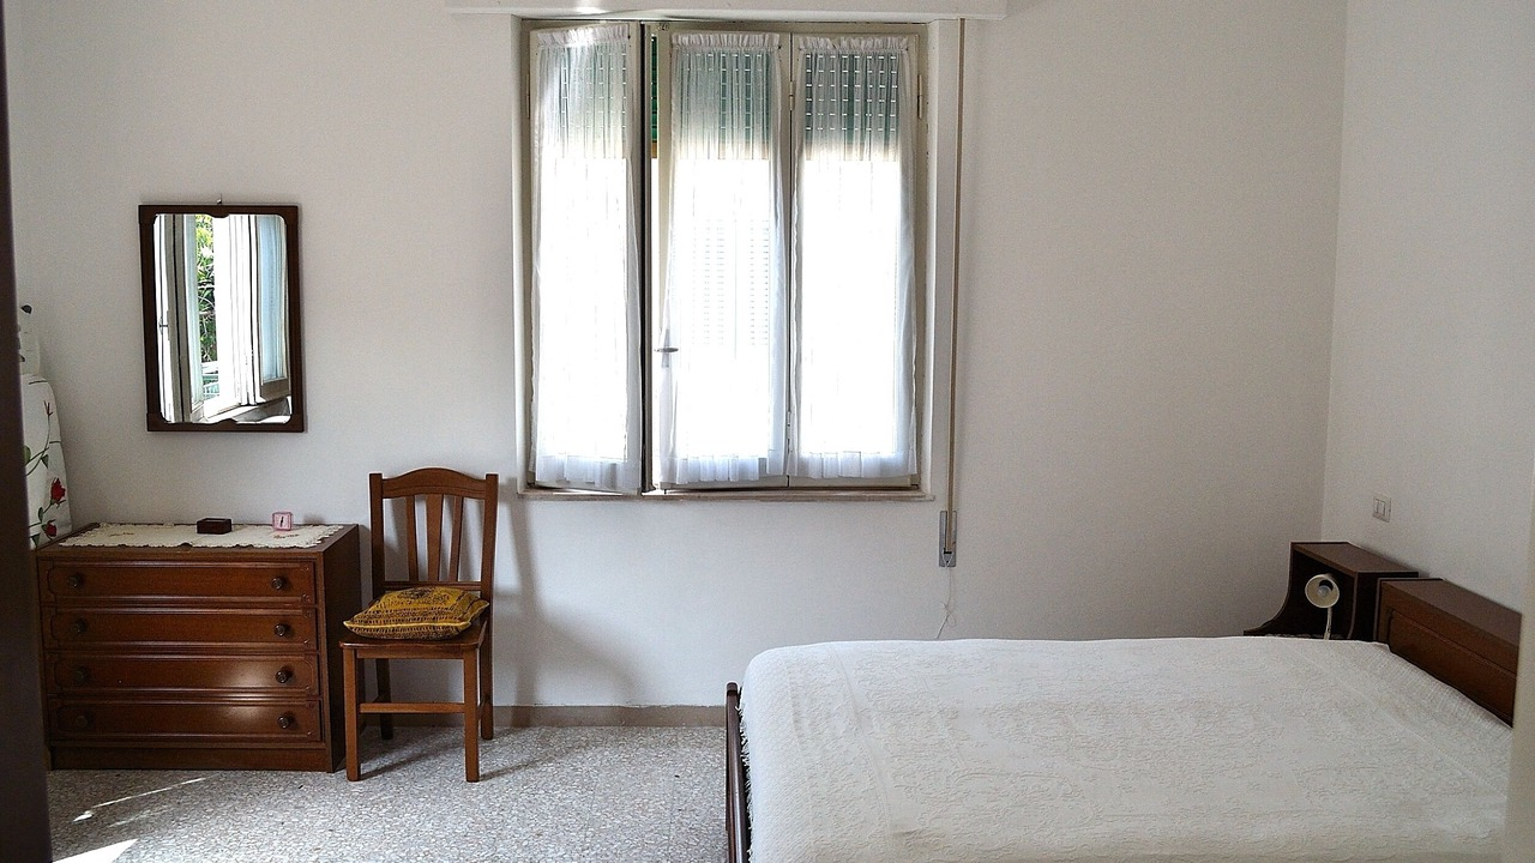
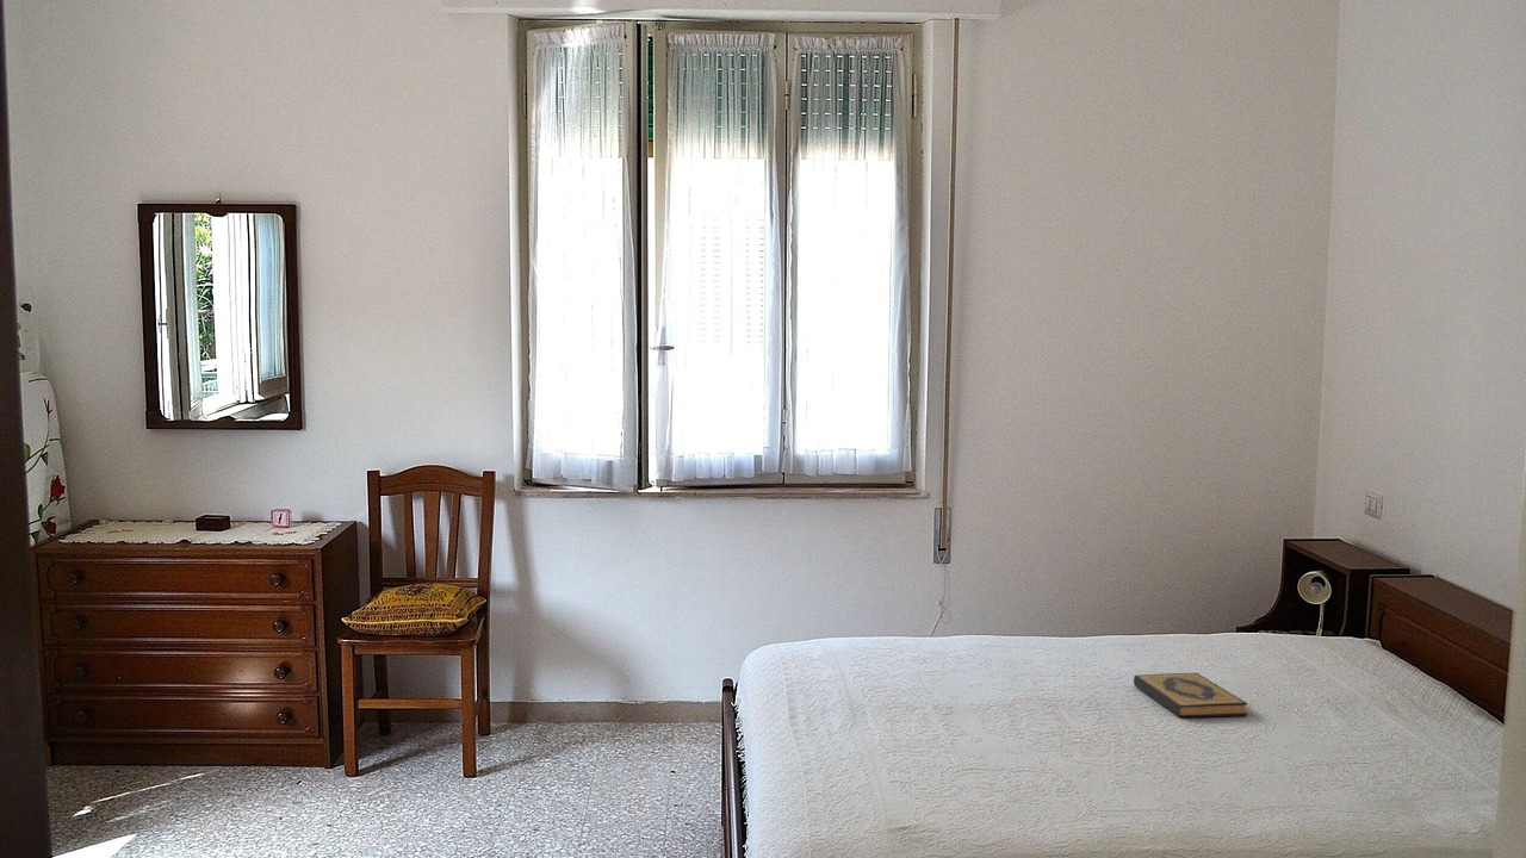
+ hardback book (1187, 694)
